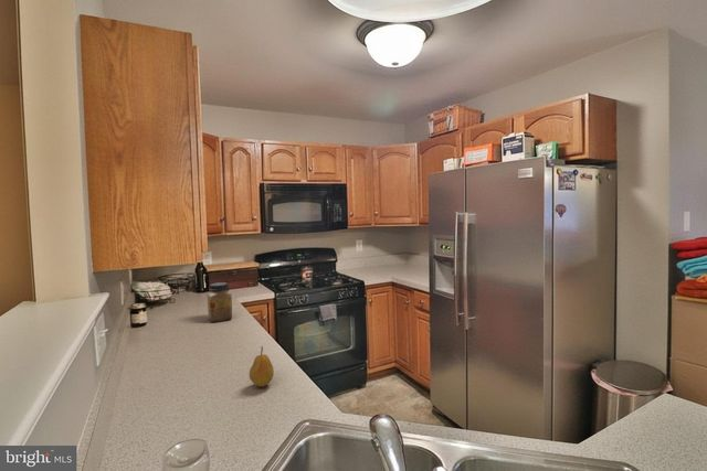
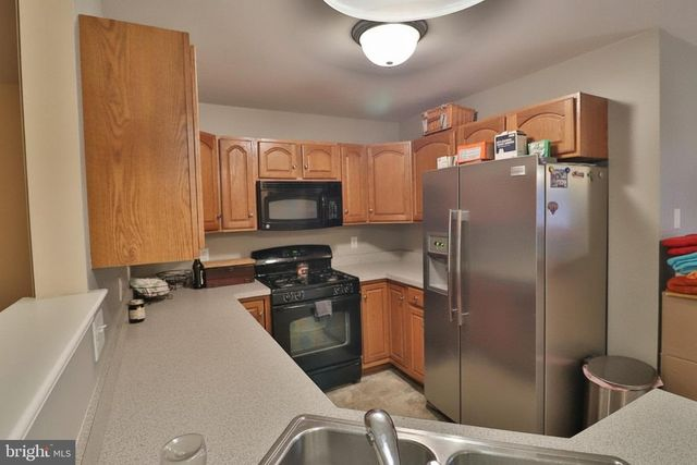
- fruit (261, 367)
- jar (219, 301)
